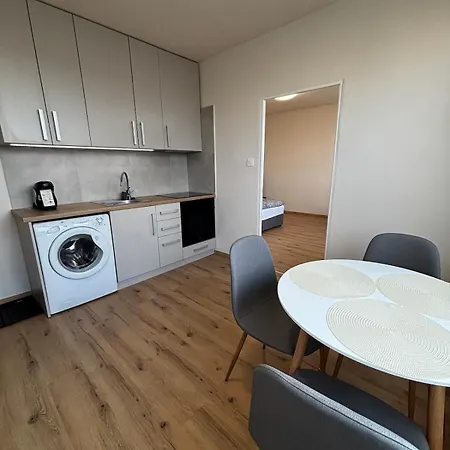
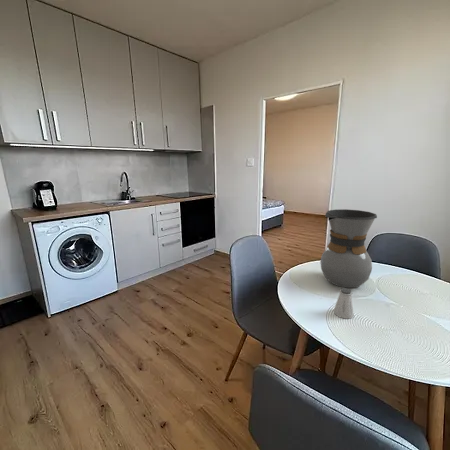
+ pour-over carafe (347, 248)
+ saltshaker (344, 301)
